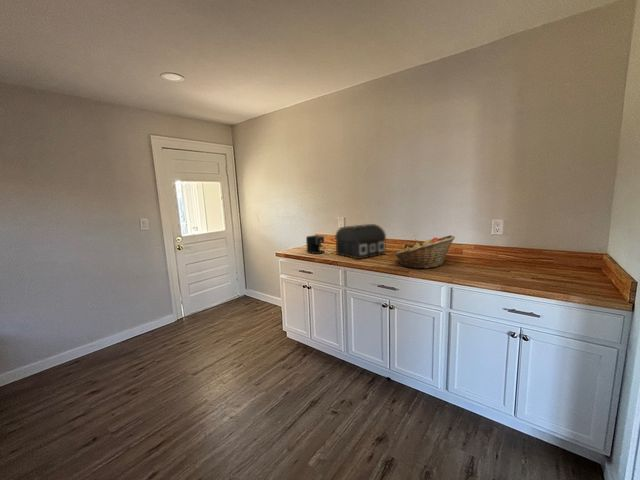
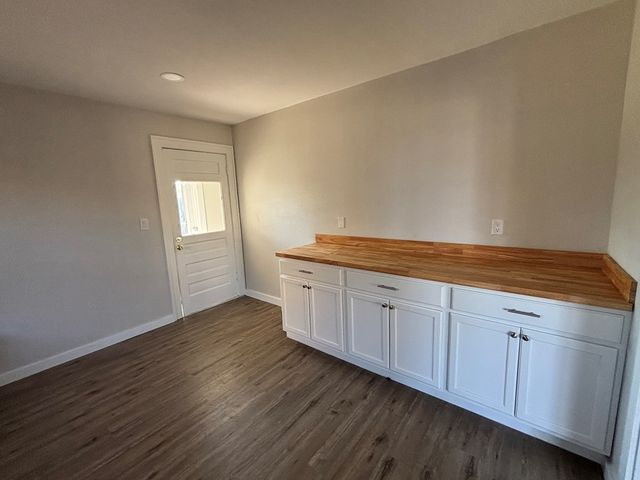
- treasure chest (360, 239)
- coffee maker (320, 243)
- fruit basket (424, 250)
